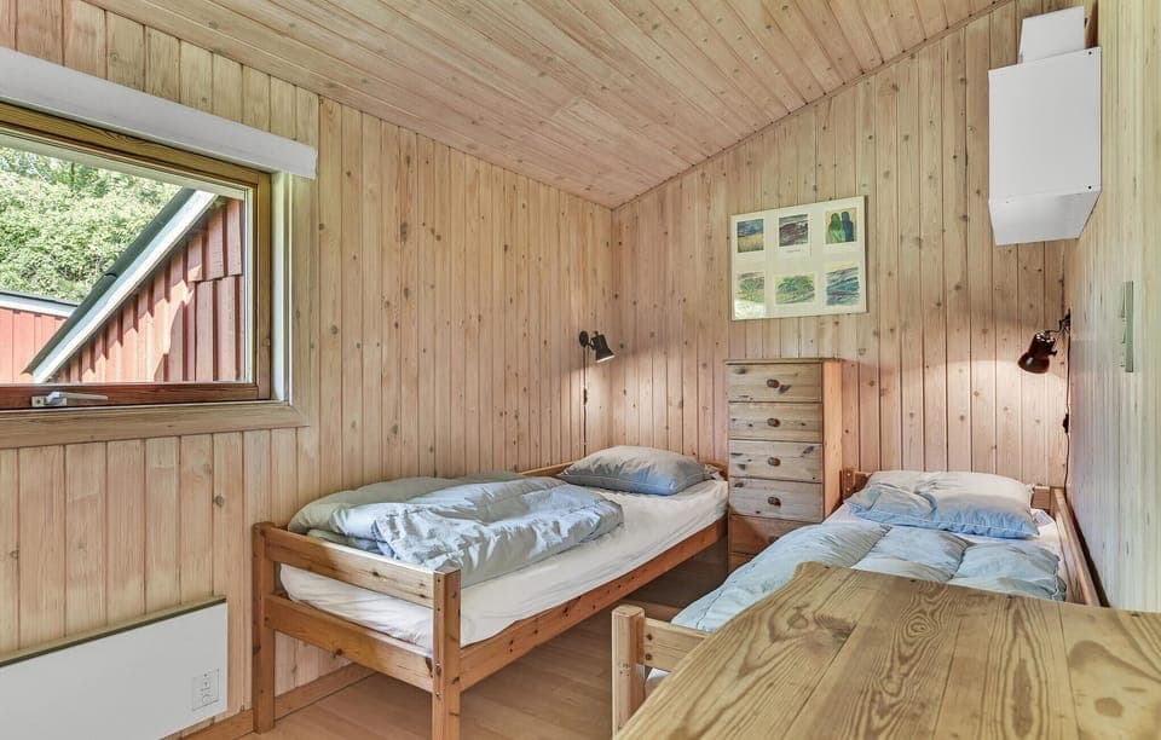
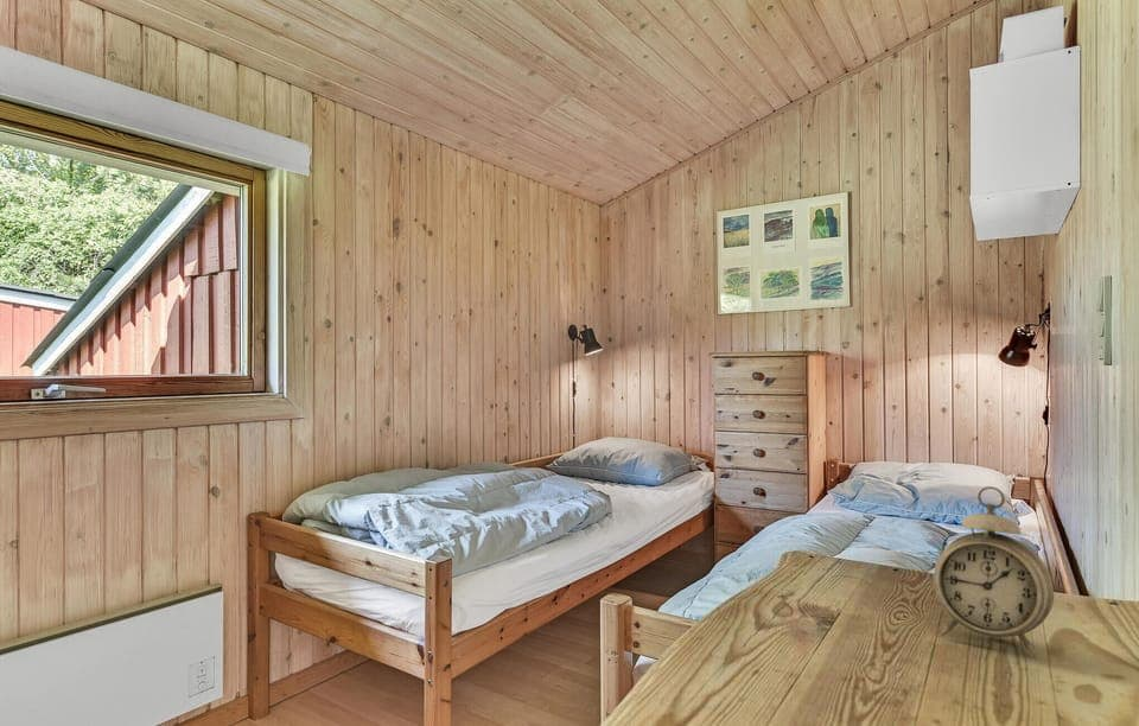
+ alarm clock (990, 562)
